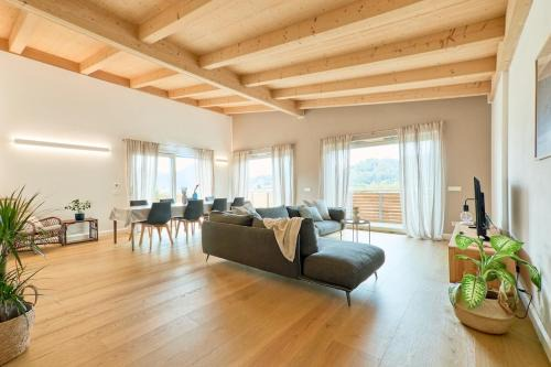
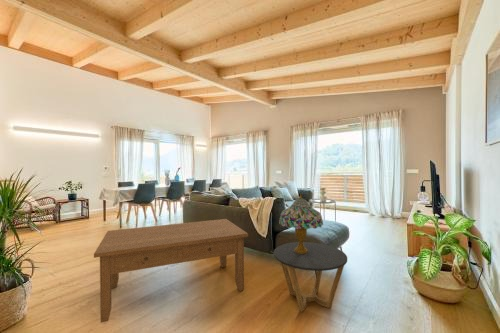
+ table lamp (300, 222)
+ coffee table (176, 259)
+ side table (311, 270)
